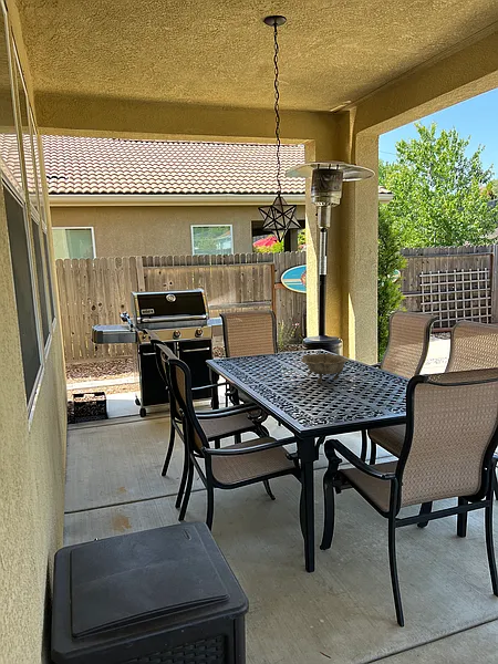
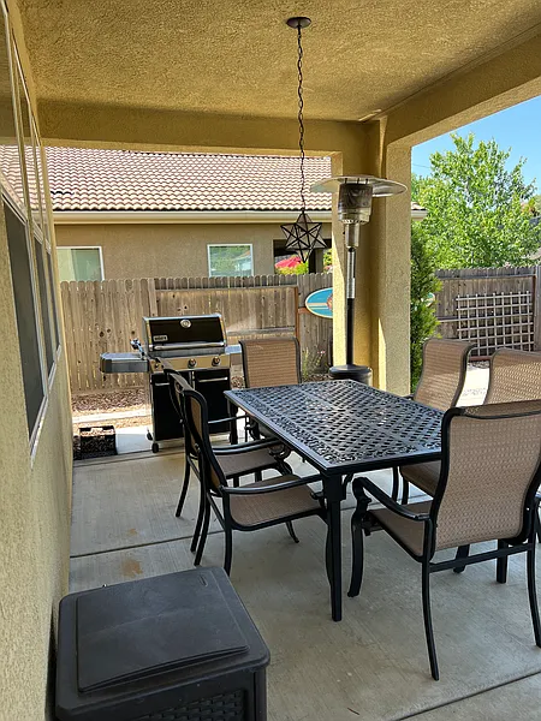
- decorative bowl (324, 367)
